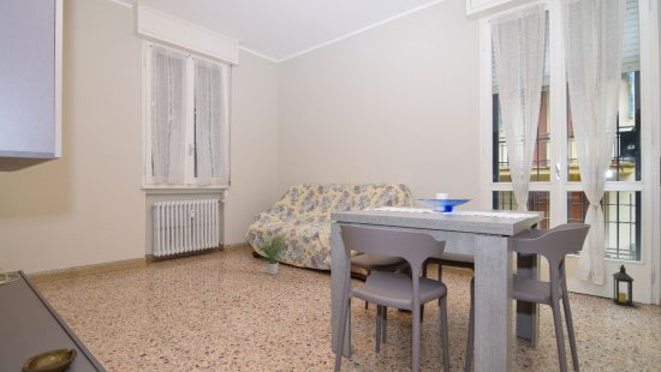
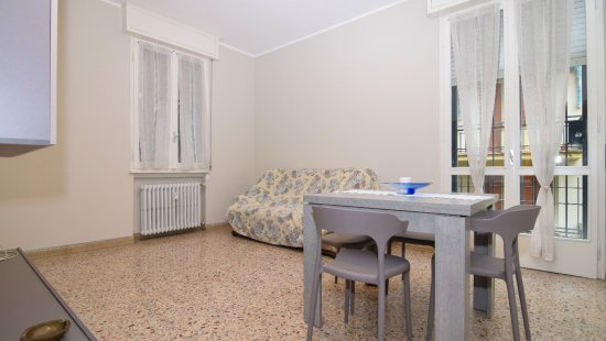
- lantern (623, 281)
- potted plant (272, 252)
